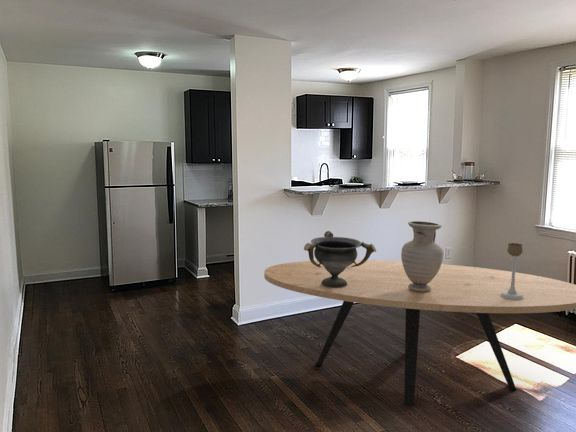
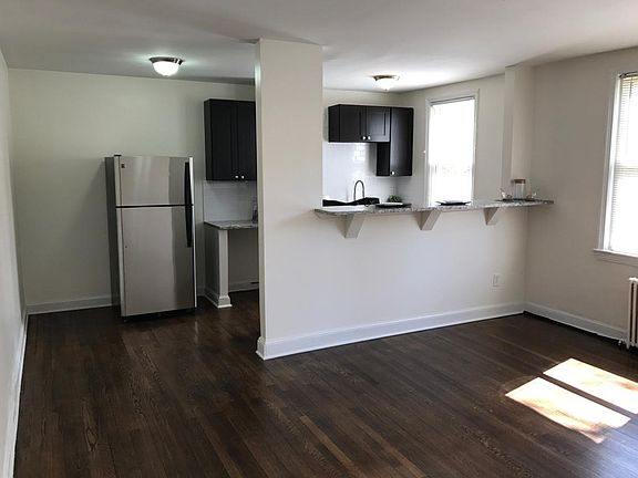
- candle holder (513, 270)
- vase (422, 256)
- decorative bowl (338, 259)
- dining table (412, 327)
